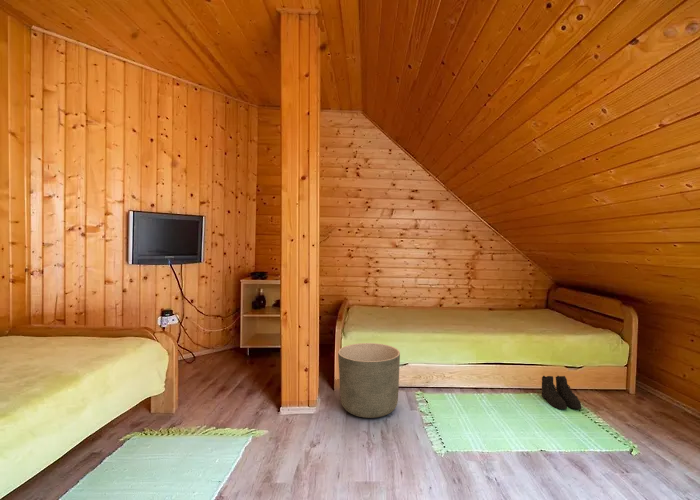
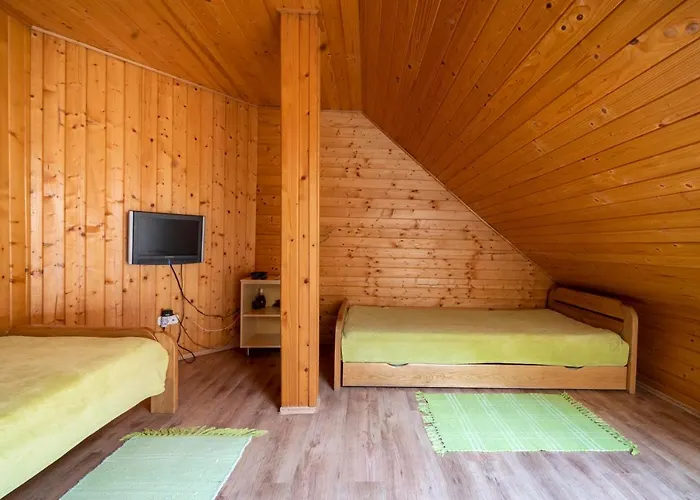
- boots (560, 390)
- planter (369, 379)
